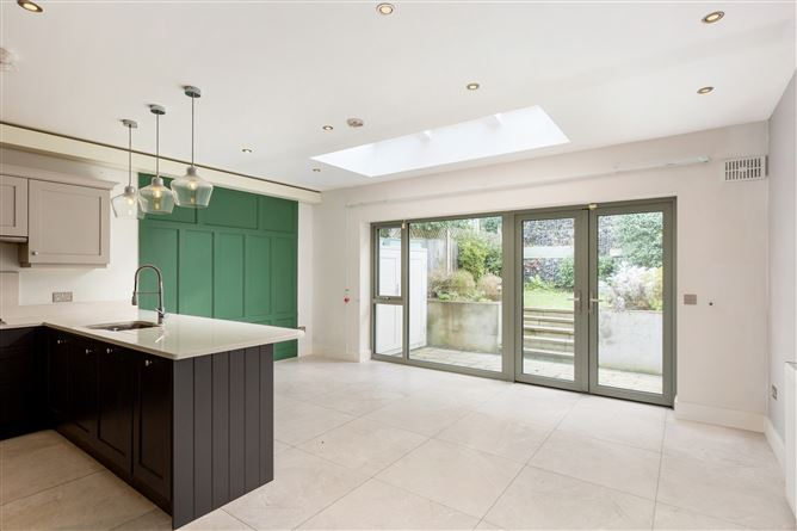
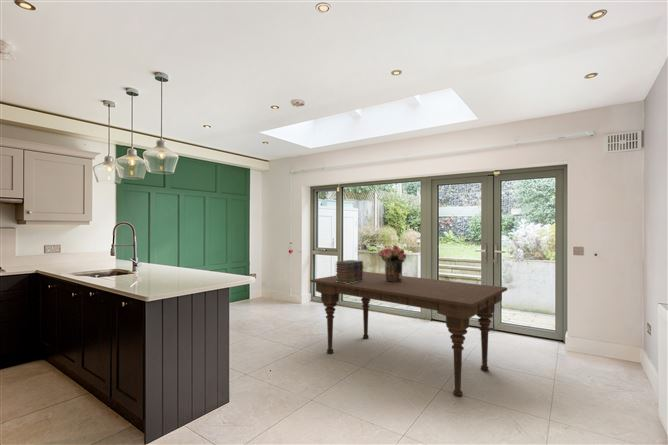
+ bouquet (393, 262)
+ book stack (349, 271)
+ dining table (402, 304)
